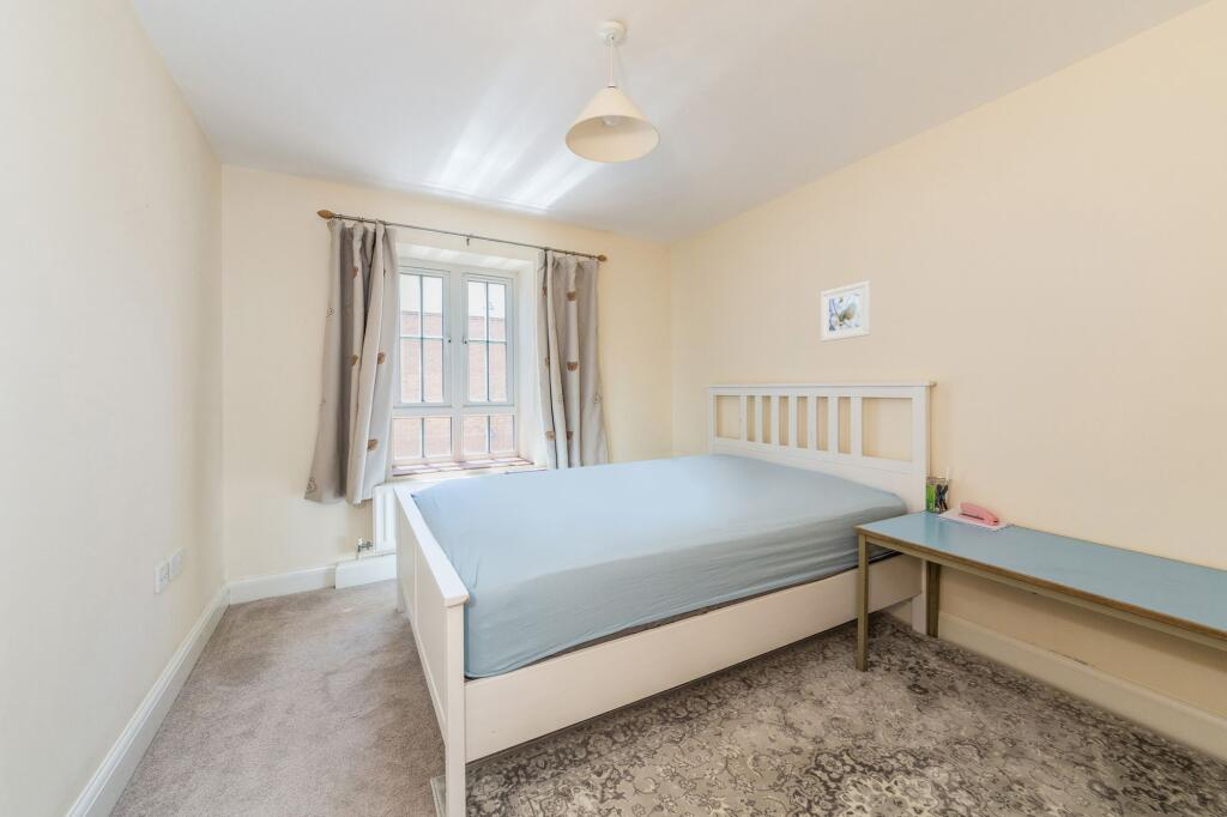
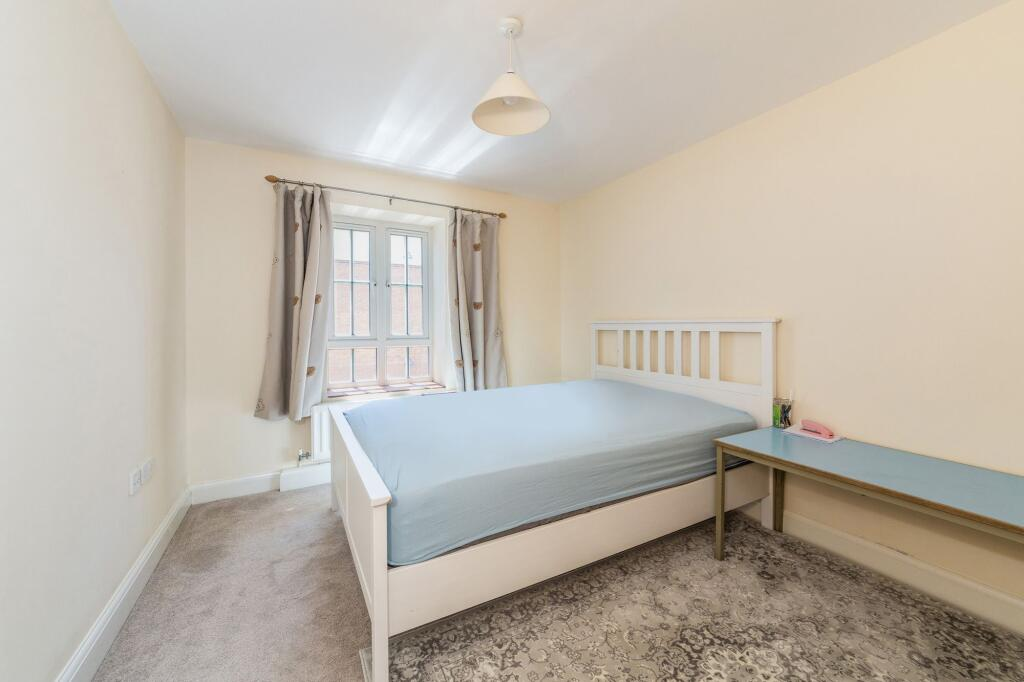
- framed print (844, 313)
